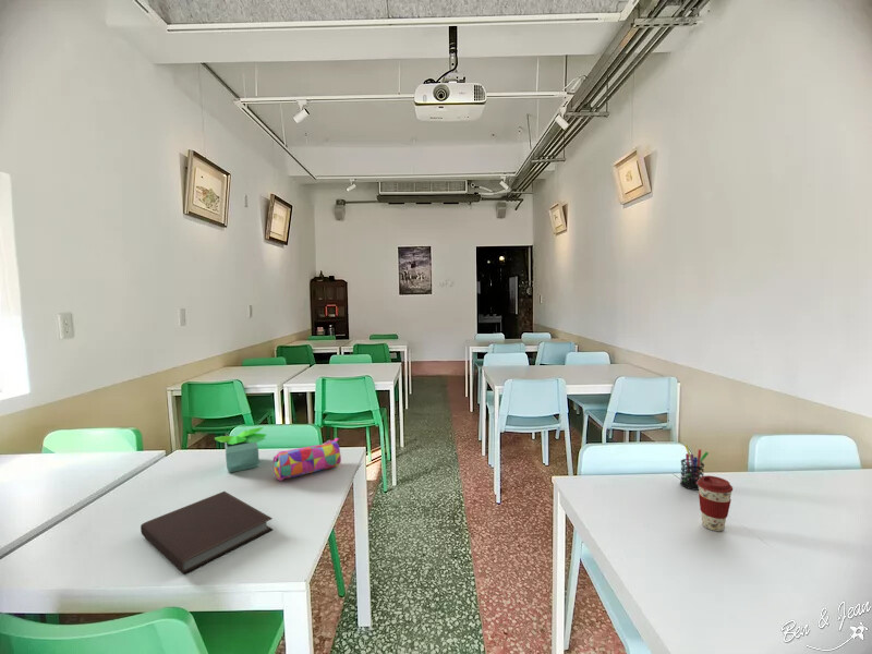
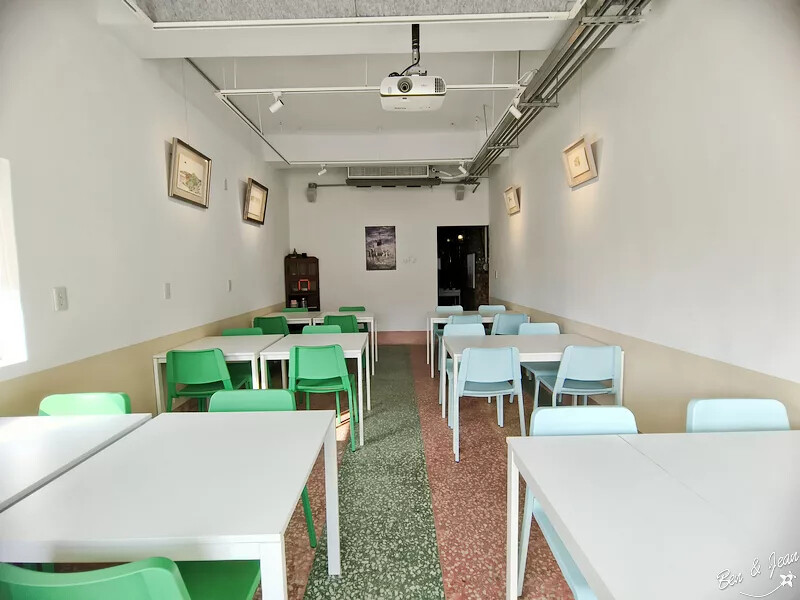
- notebook (207, 526)
- pencil case (307, 458)
- coffee cup (714, 502)
- potted plant (242, 447)
- pen holder (695, 465)
